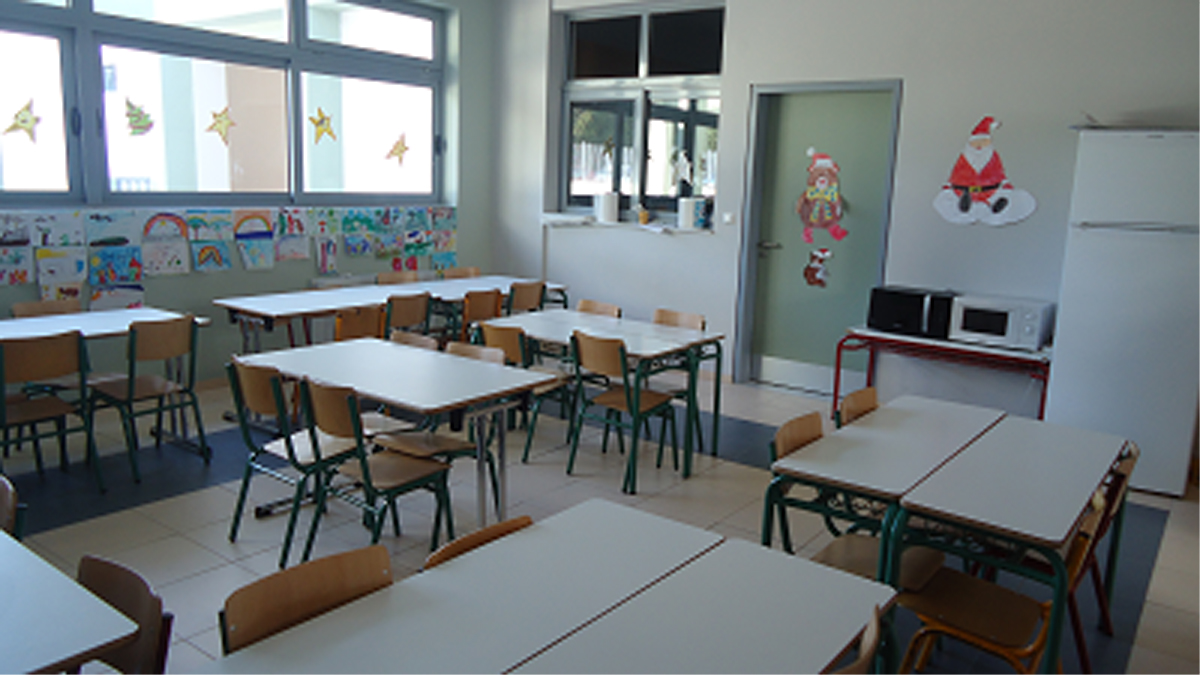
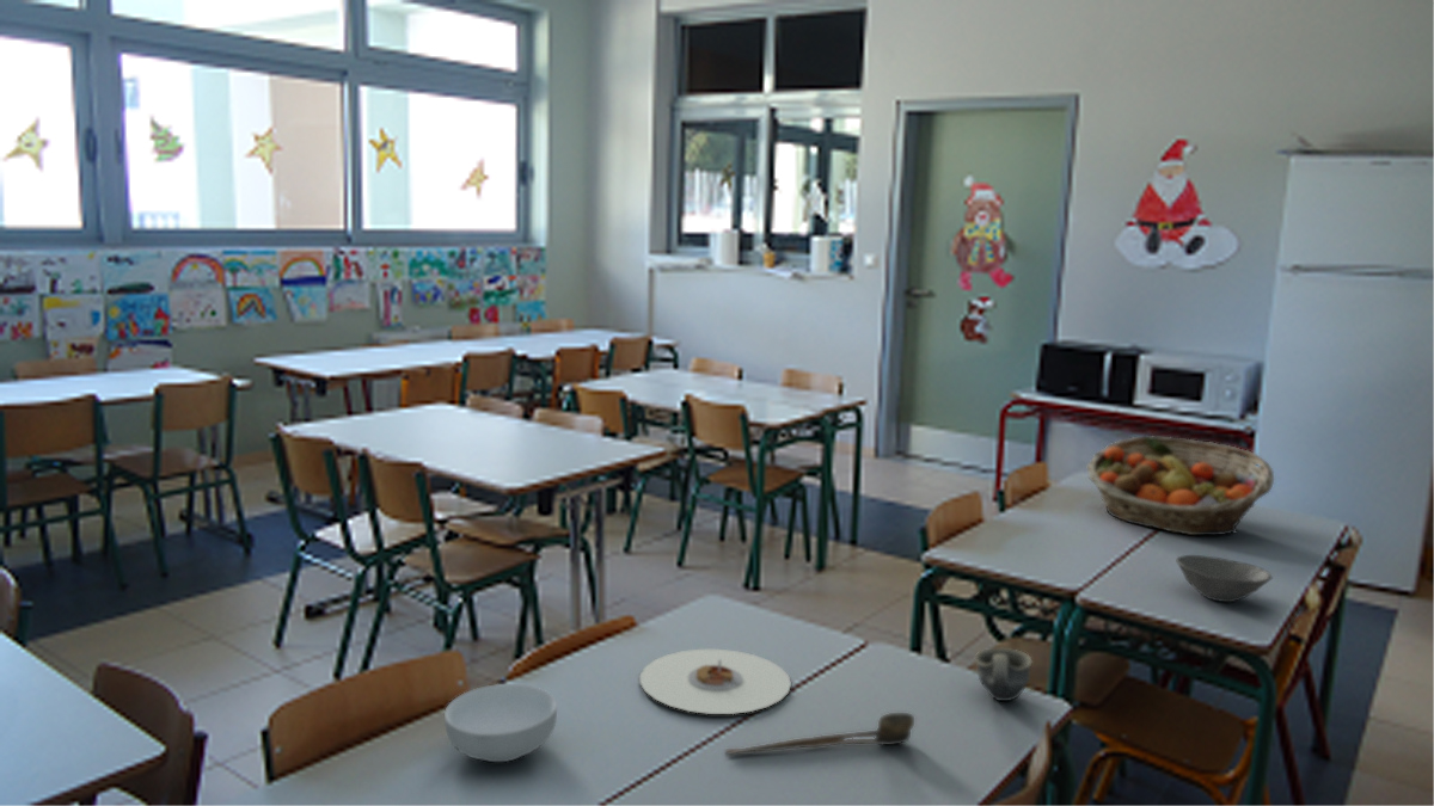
+ cup (999, 671)
+ fruit basket (1175, 484)
+ cereal bowl (501, 727)
+ plate (715, 672)
+ spoon (821, 736)
+ bowl (1221, 580)
